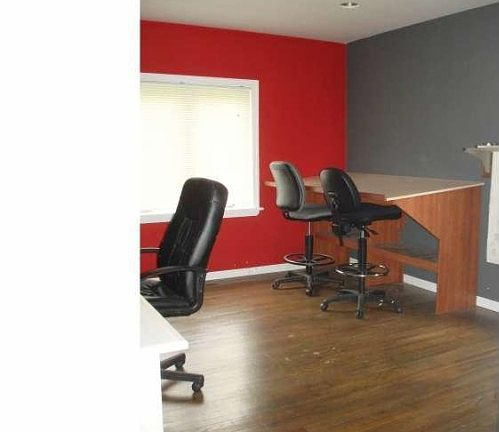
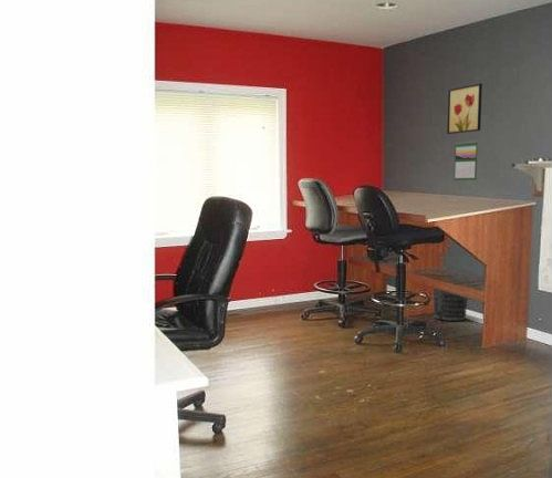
+ wastebasket (450, 295)
+ calendar (466, 160)
+ wall art (465, 110)
